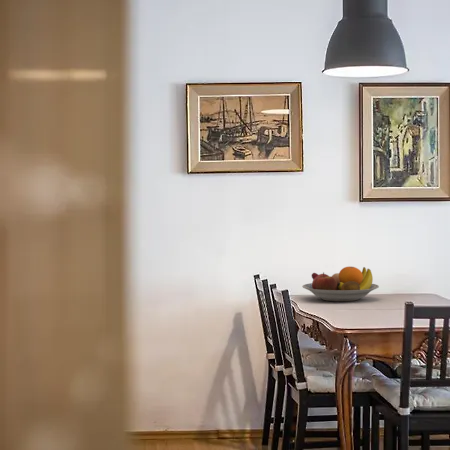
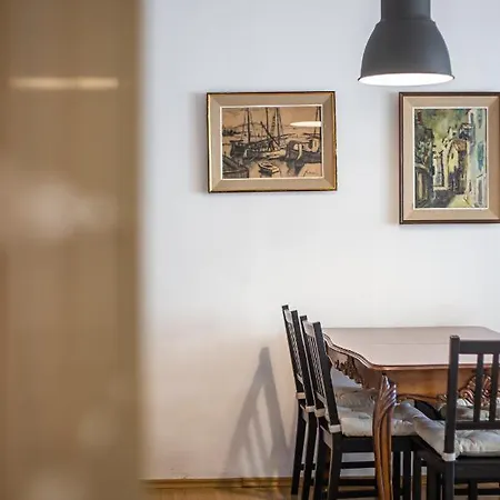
- fruit bowl (340, 282)
